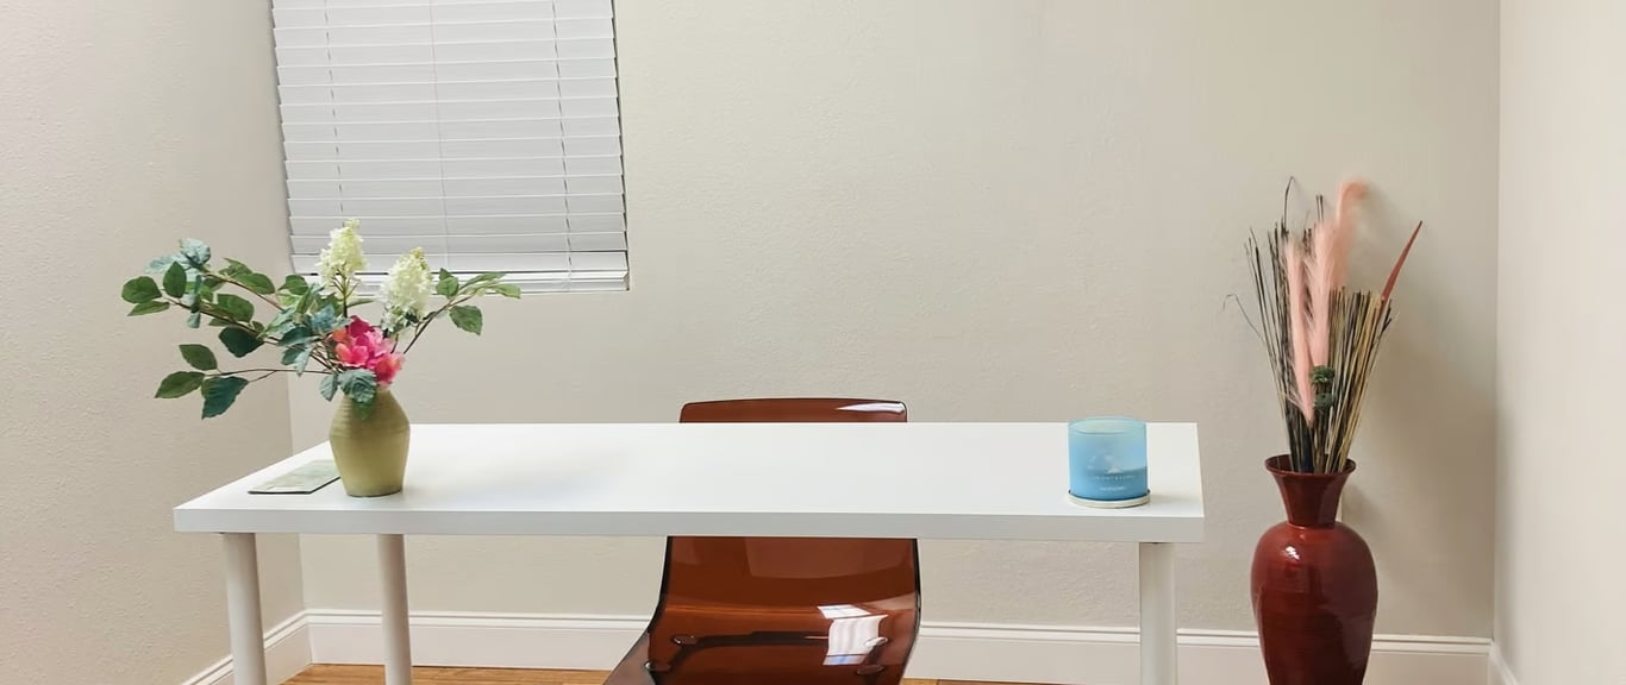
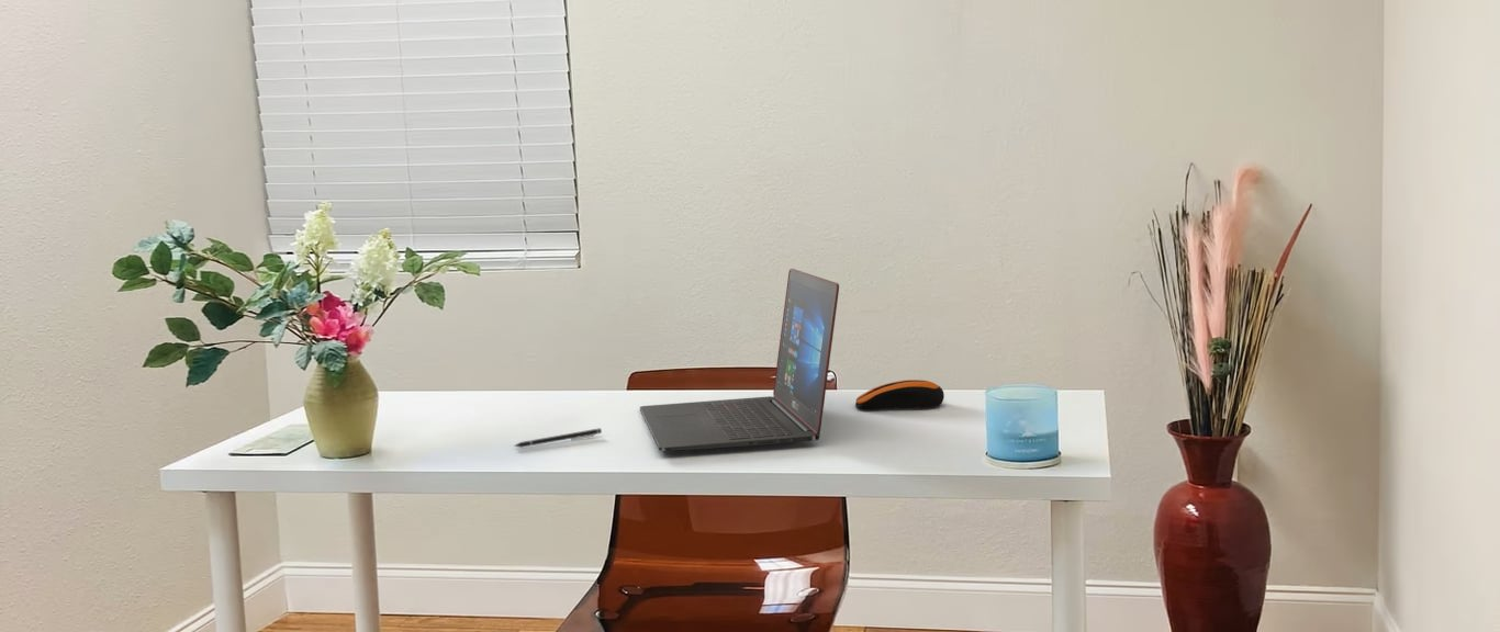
+ computer mouse (899, 393)
+ pen (558, 438)
+ laptop (738, 398)
